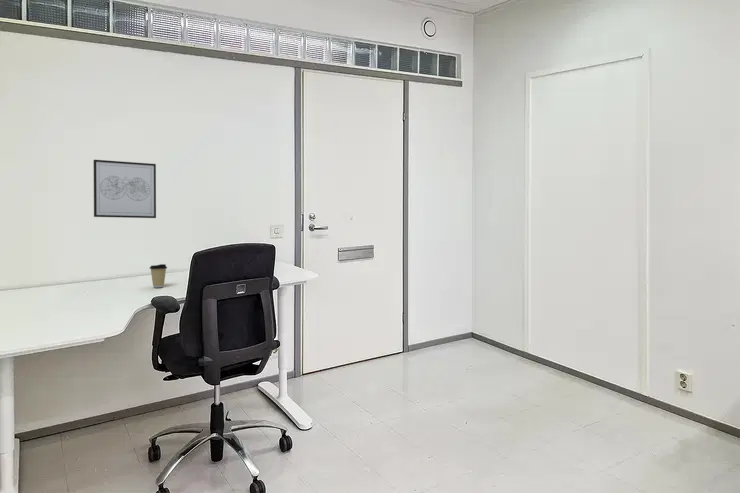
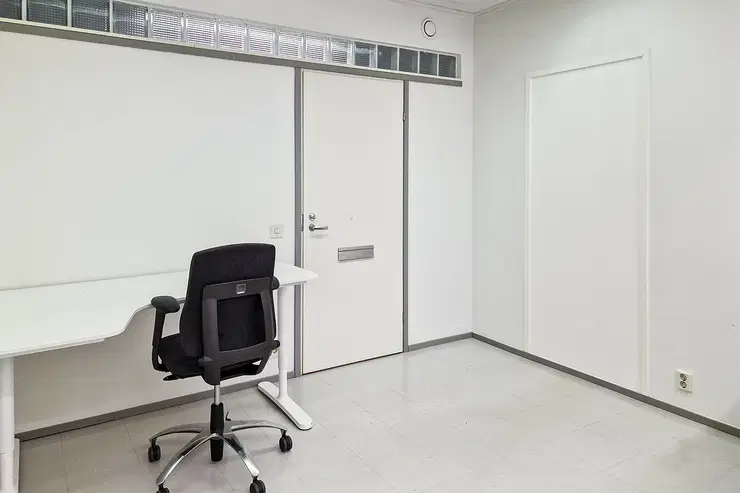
- coffee cup (158, 275)
- wall art (125, 189)
